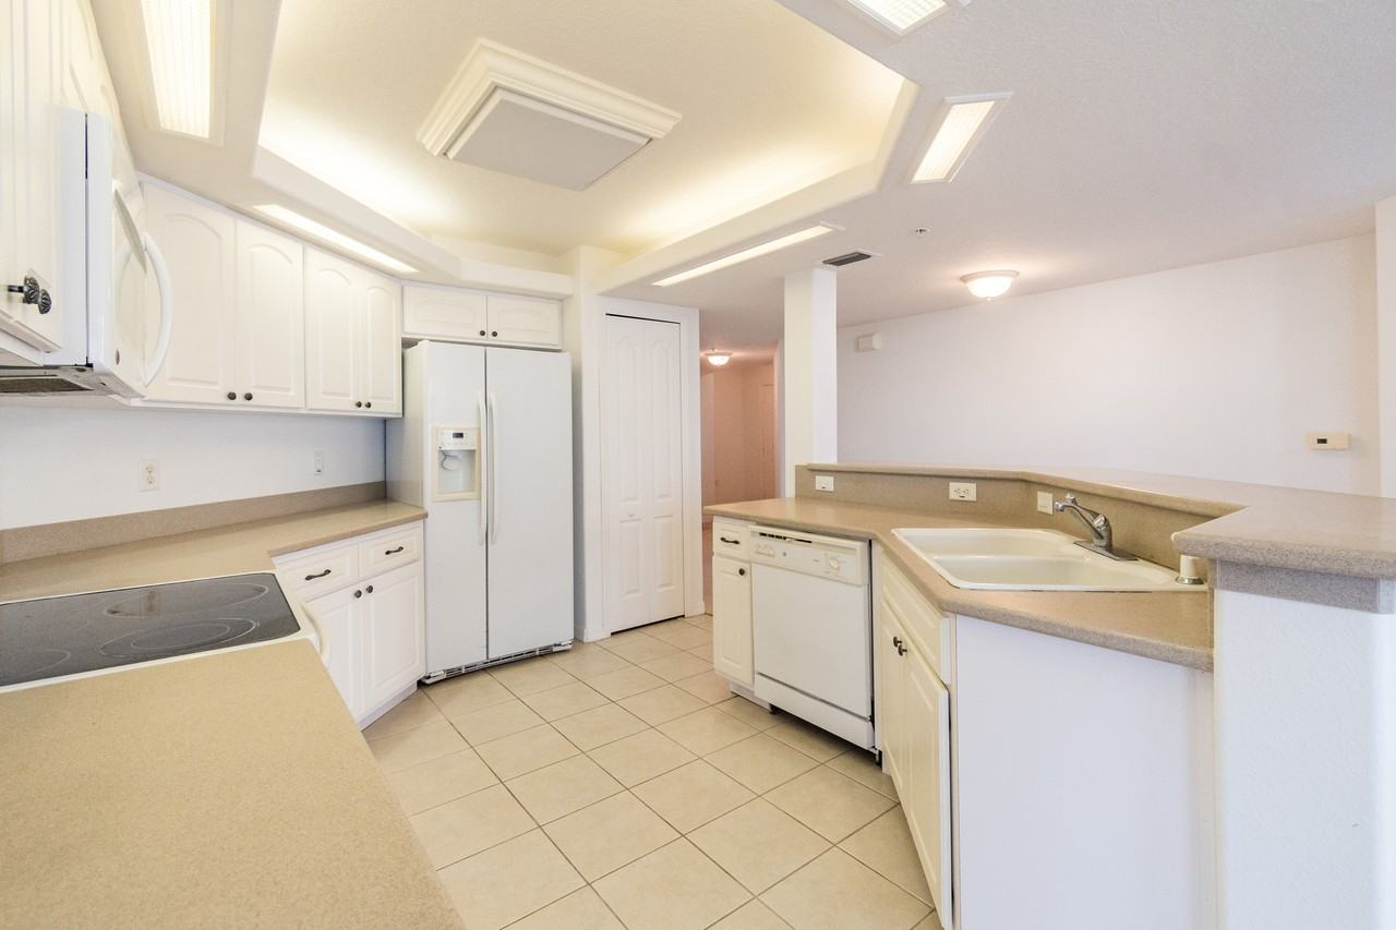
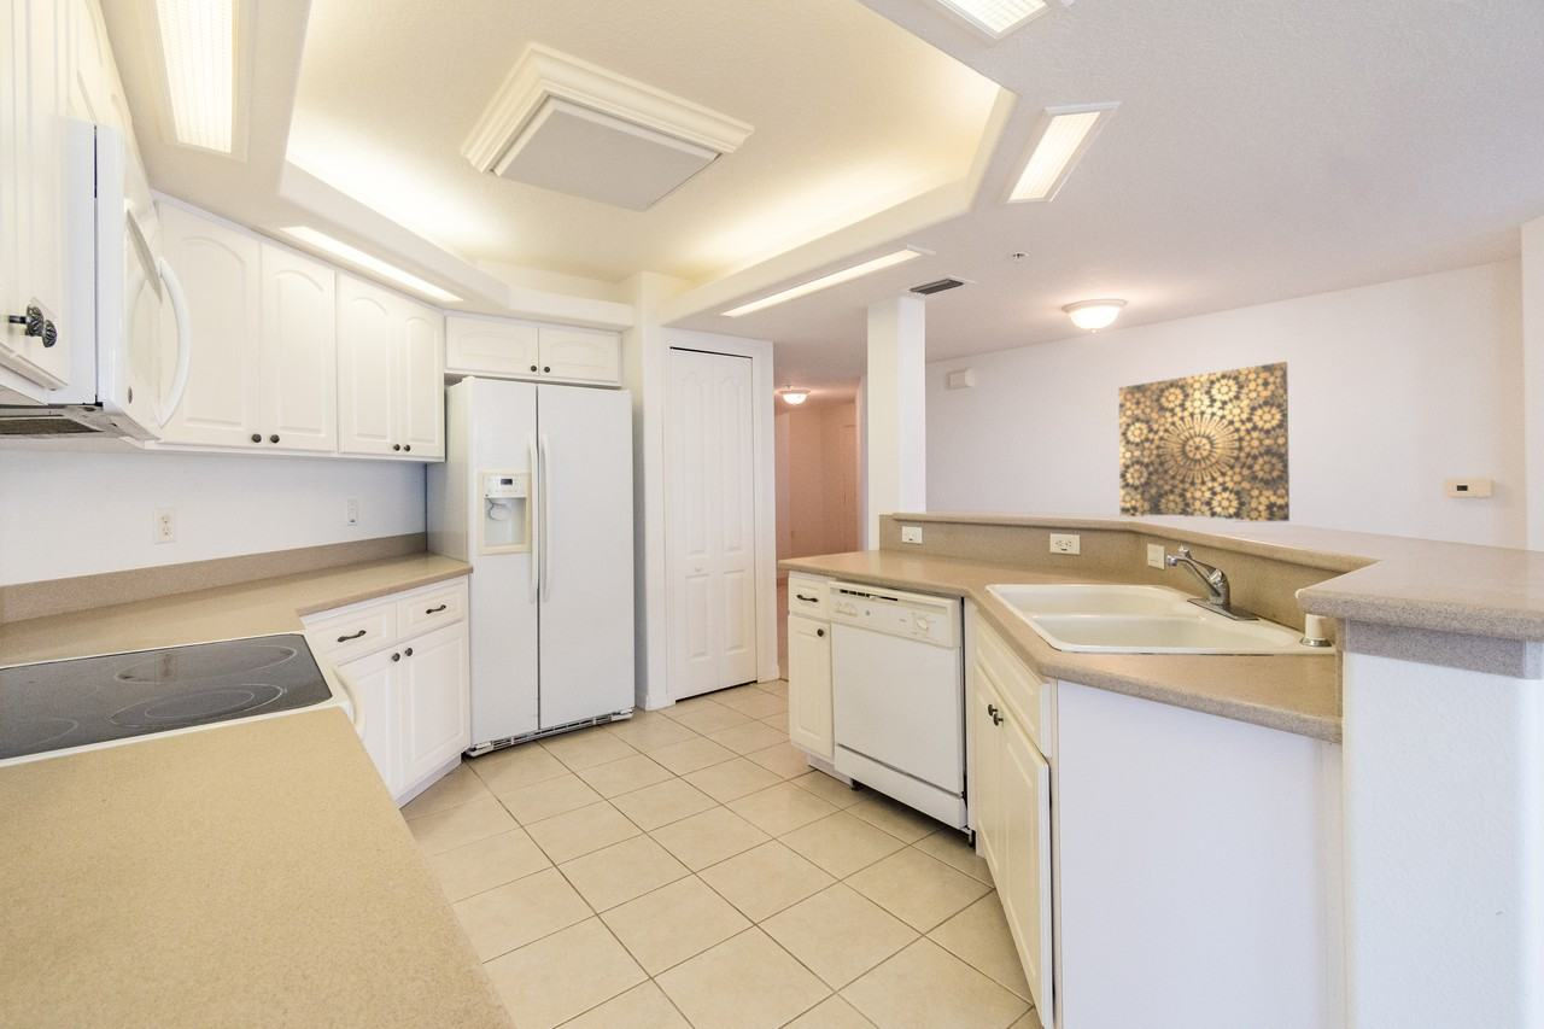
+ wall art (1197, 449)
